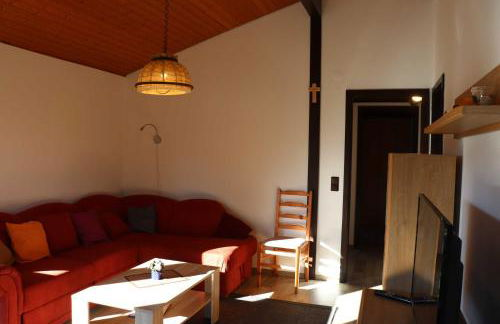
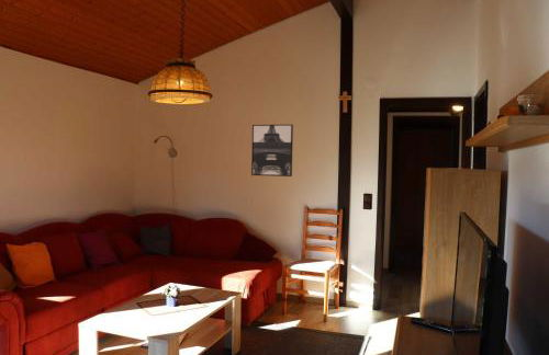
+ wall art (271, 150)
